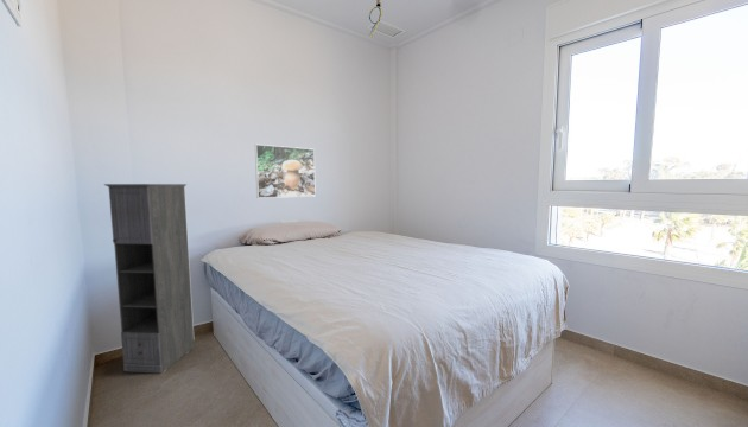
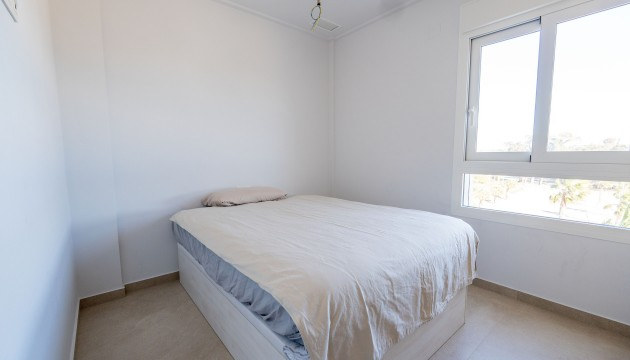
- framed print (286, 172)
- storage cabinet (154, 274)
